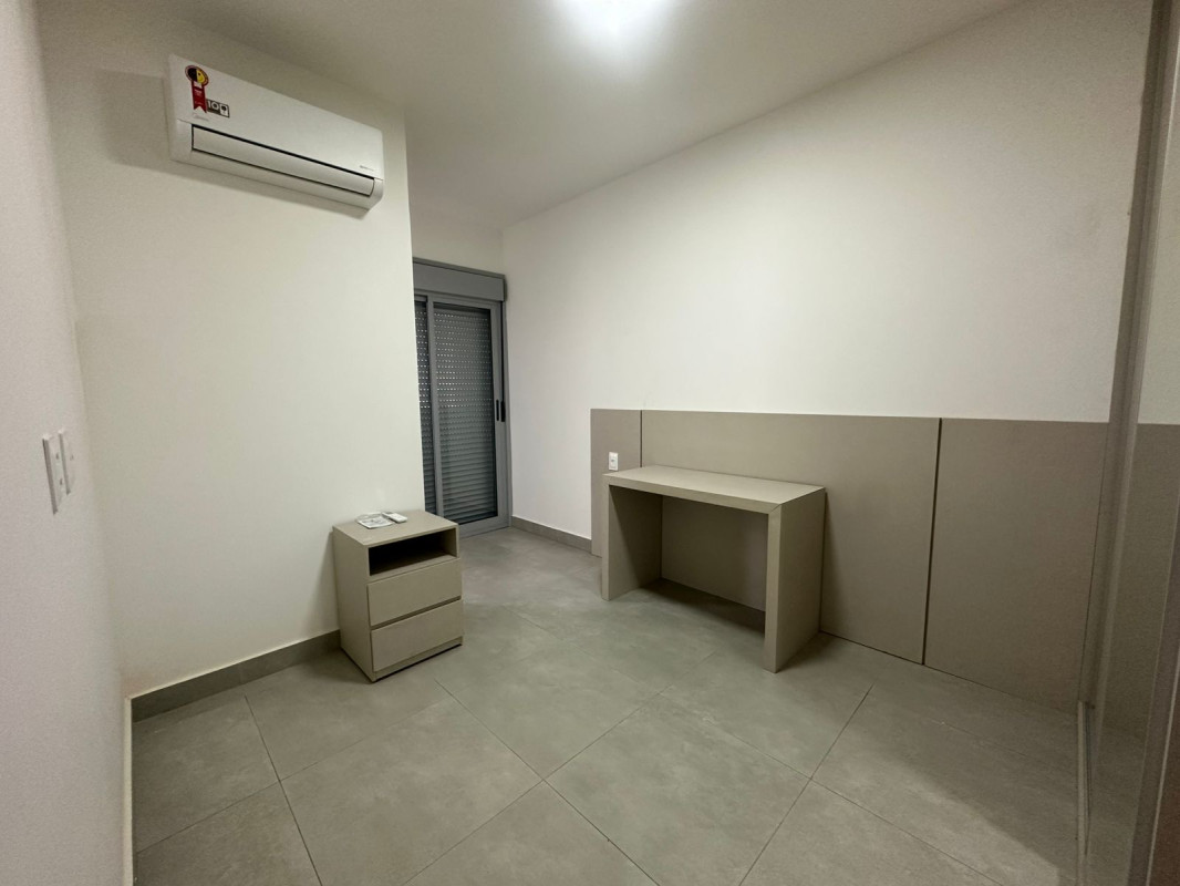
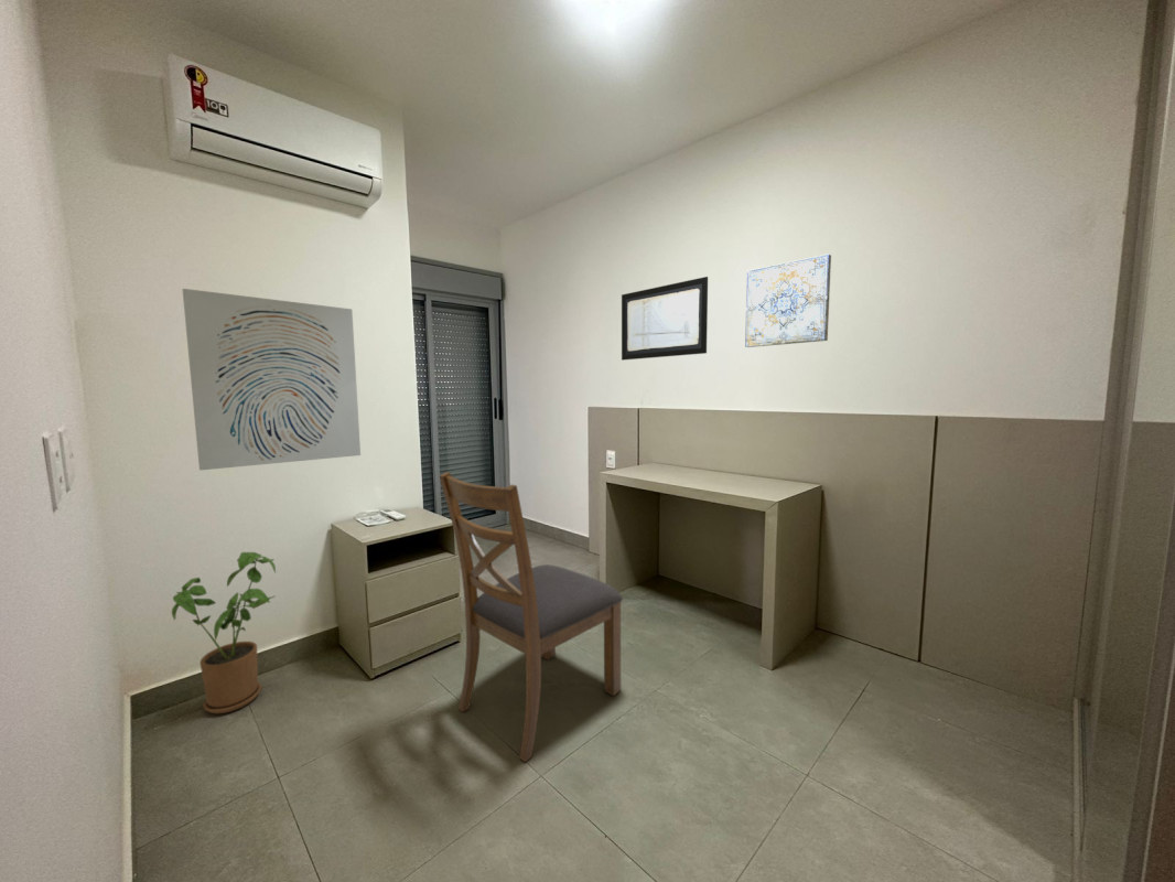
+ wall art (660, 322)
+ house plant (234, 630)
+ chair (535, 588)
+ wall art (282, 381)
+ wall art (785, 303)
